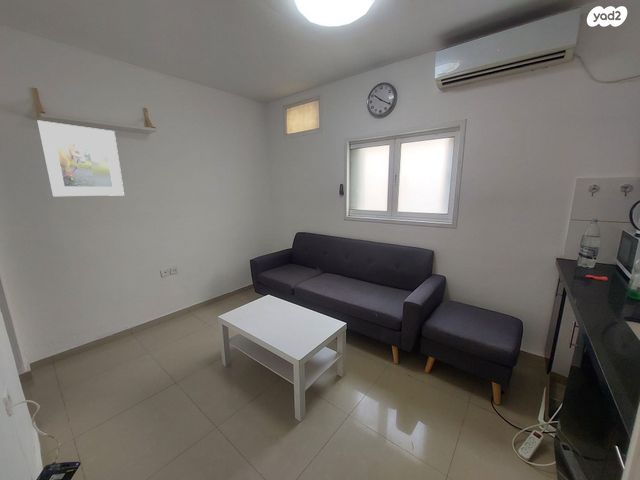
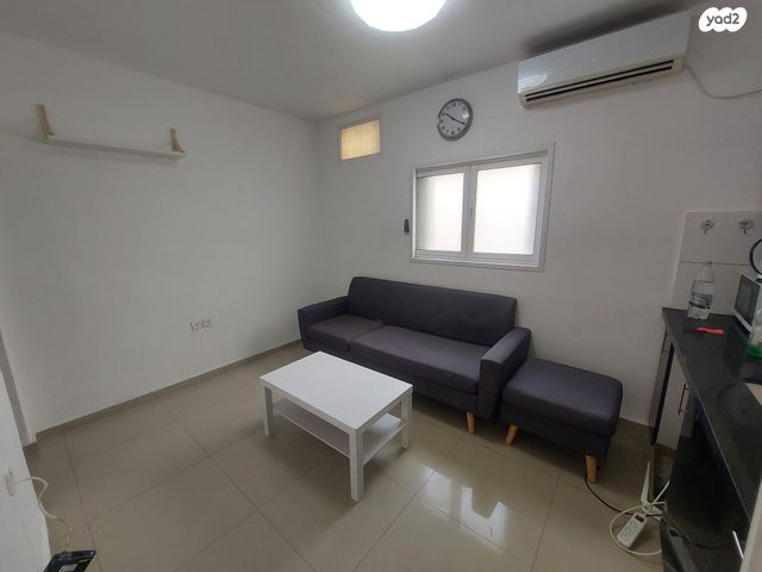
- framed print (85, 161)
